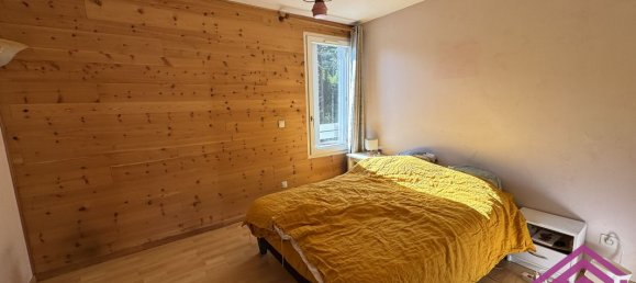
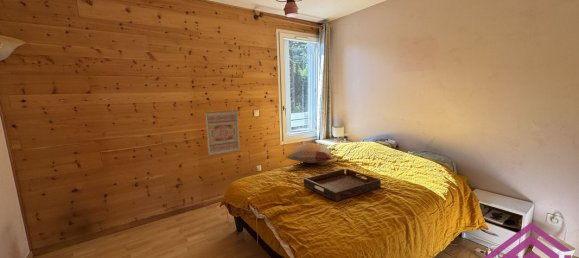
+ wall art (223, 132)
+ decorative pillow (312, 152)
+ serving tray (341, 182)
